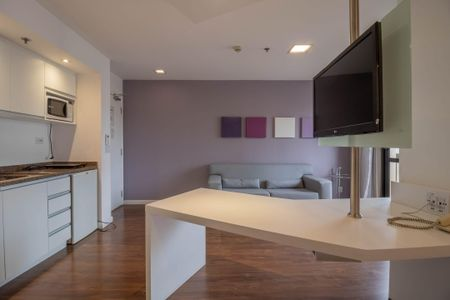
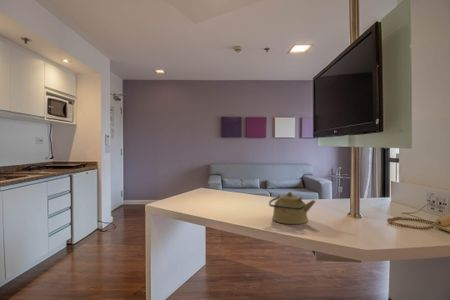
+ kettle (293, 206)
